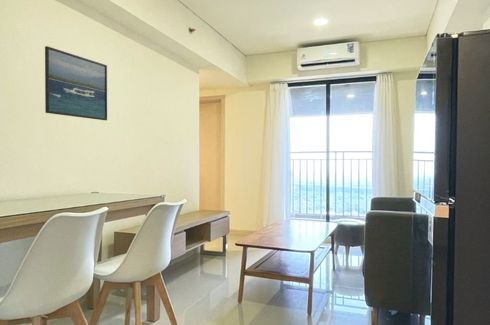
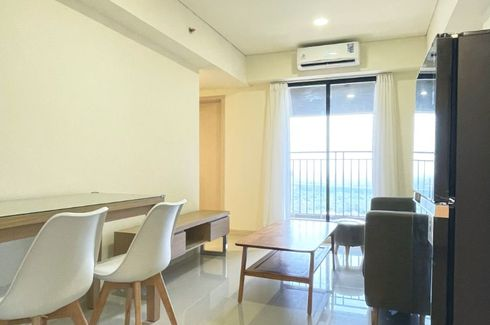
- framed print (79, 86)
